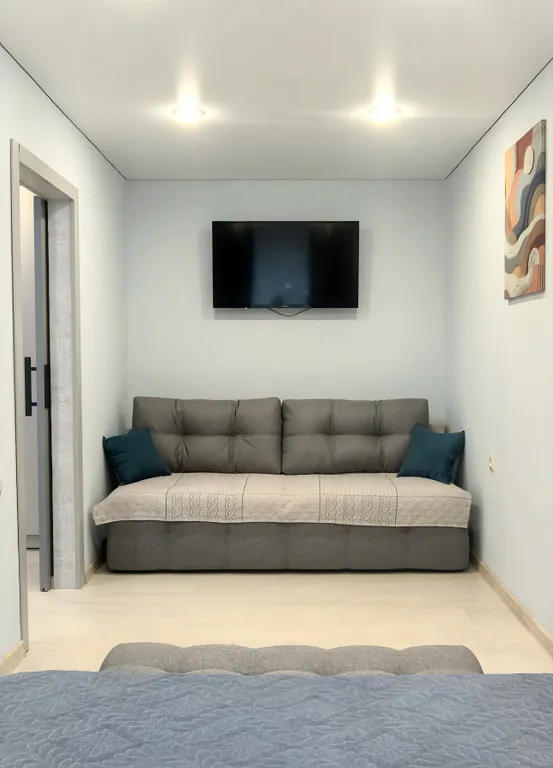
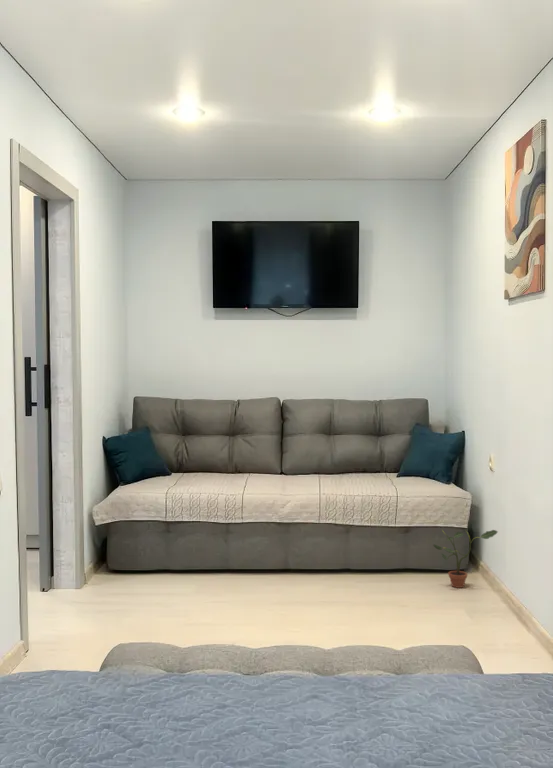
+ potted plant (463, 557)
